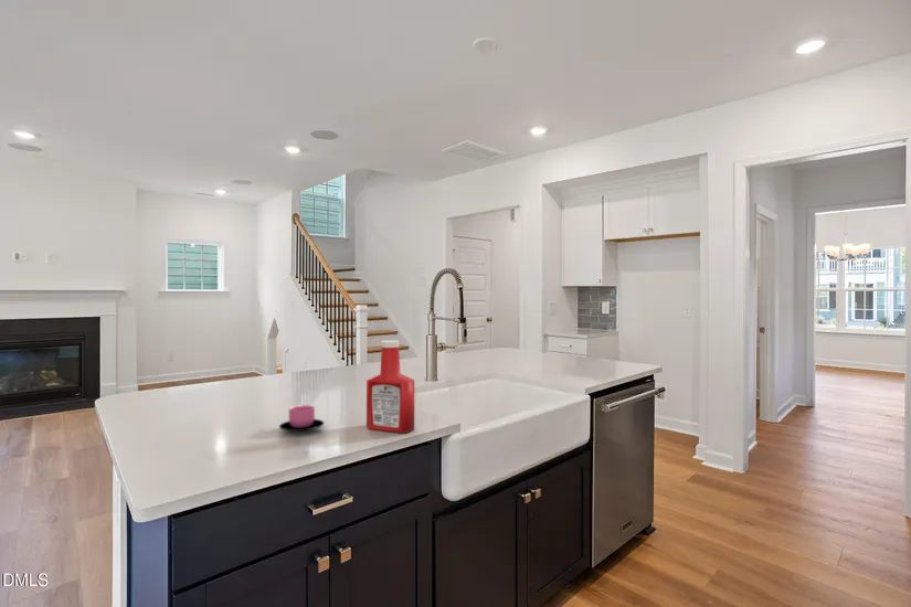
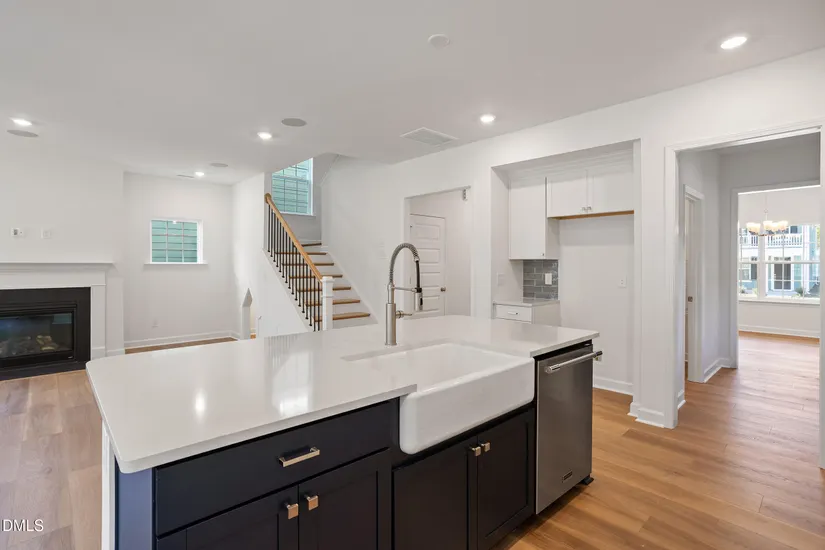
- cup (301, 418)
- soap bottle (390, 384)
